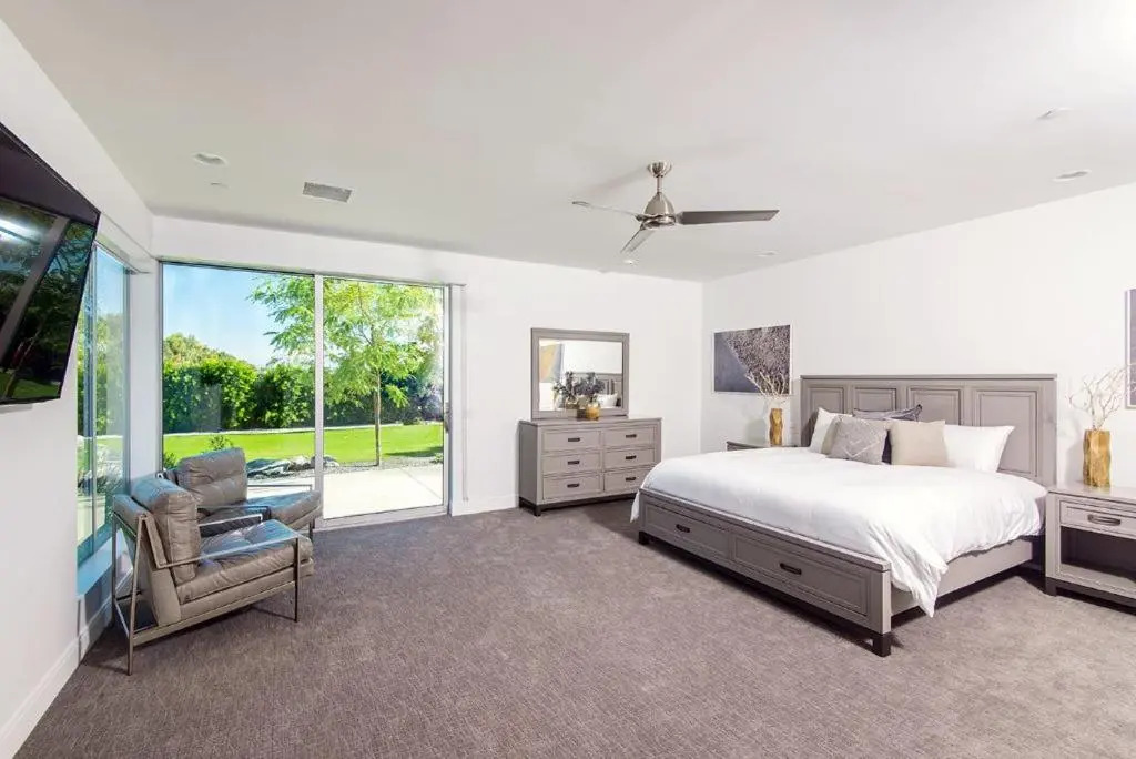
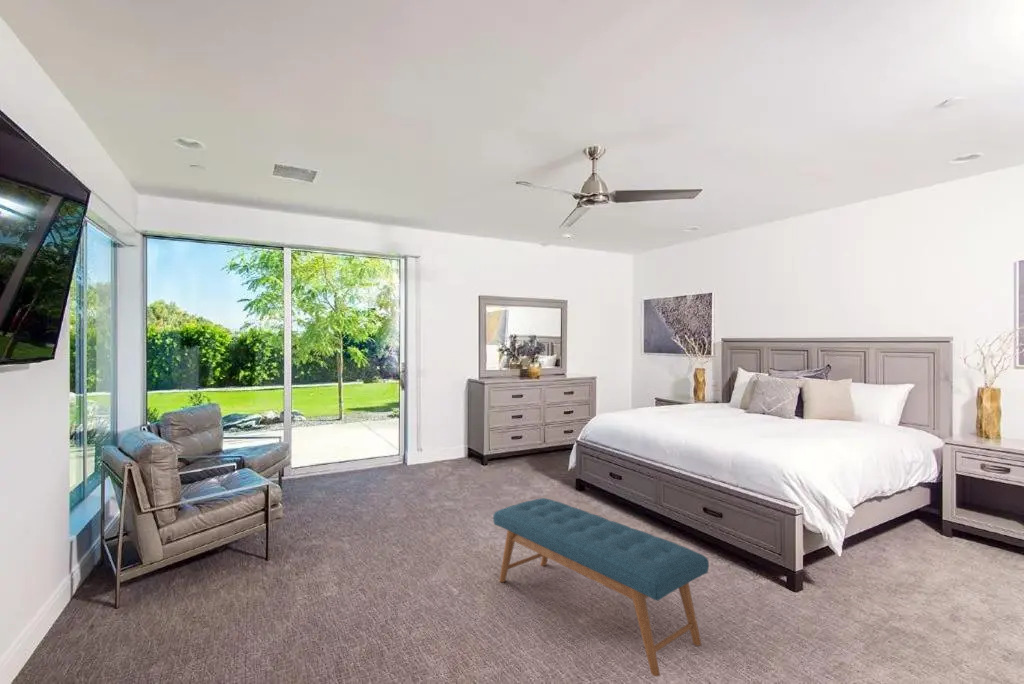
+ bench (588, 566)
